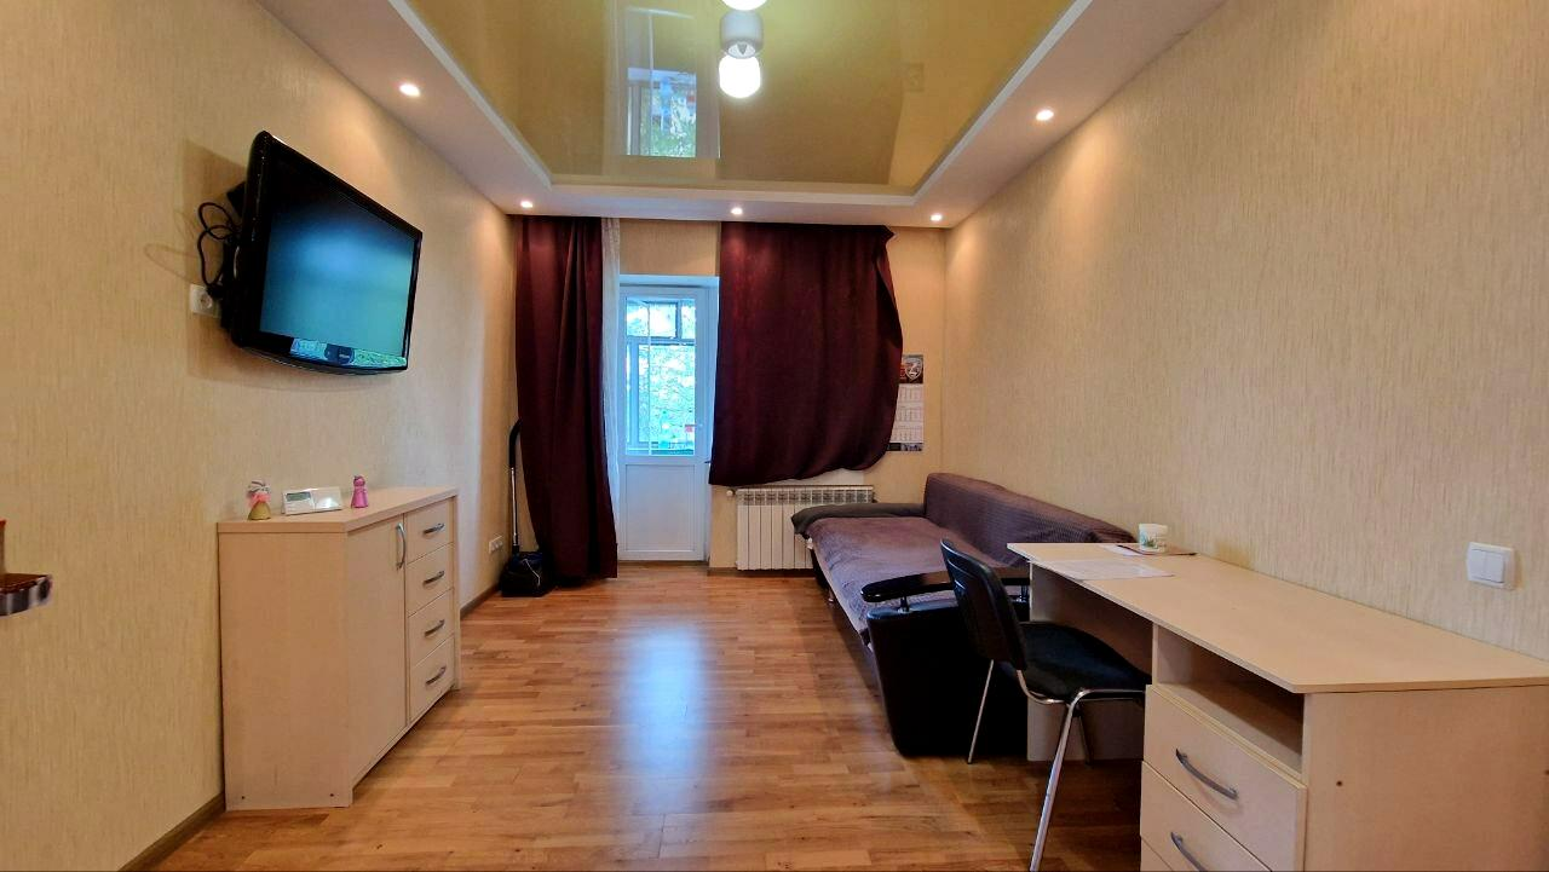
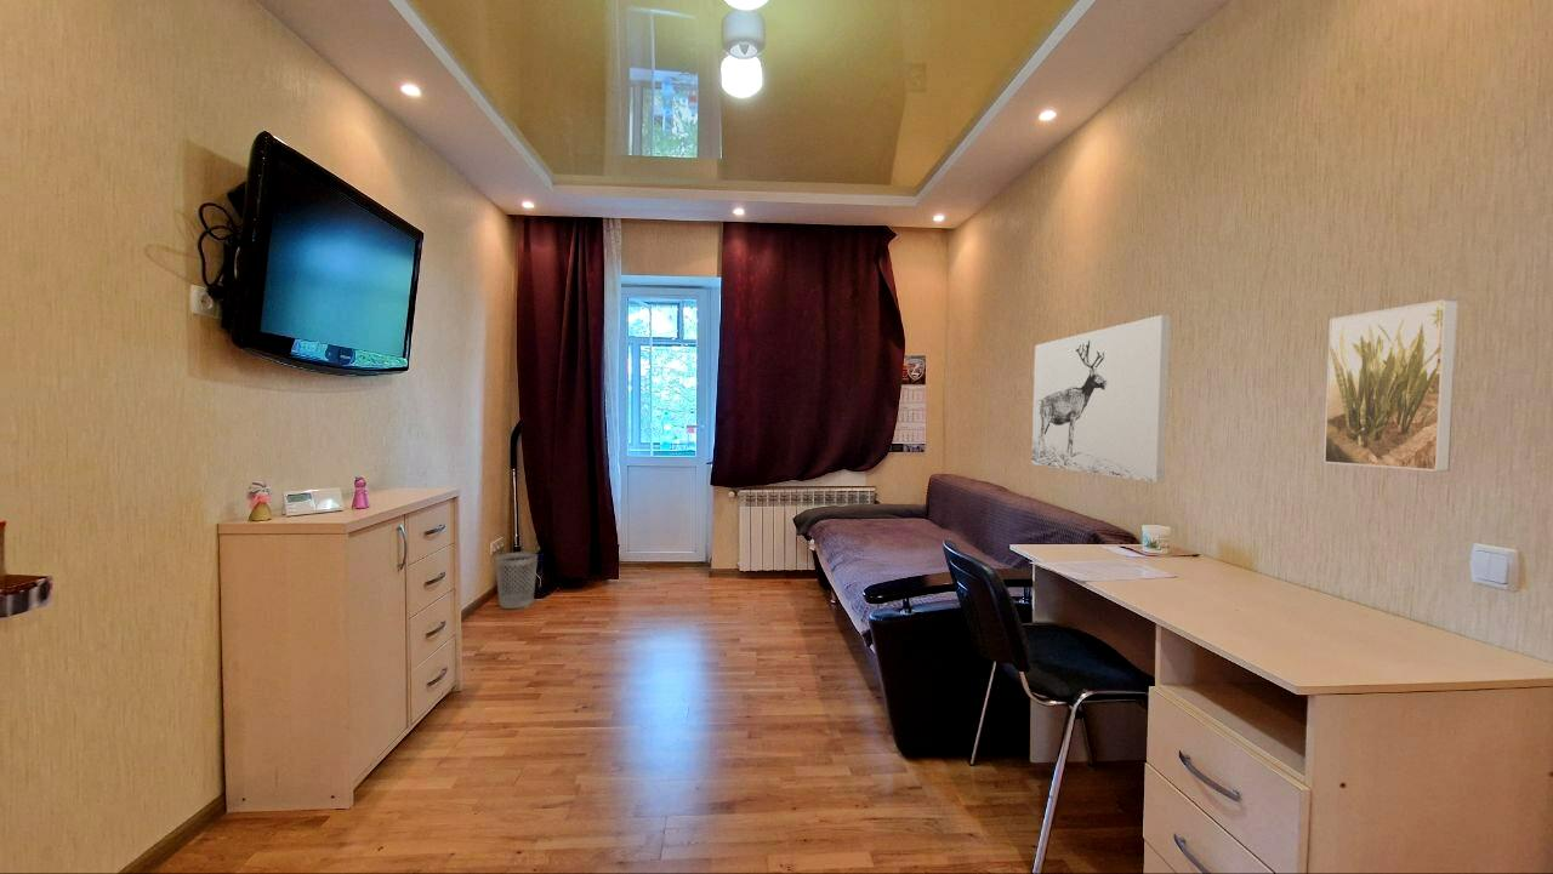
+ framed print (1384, 388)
+ wall art (1088, 402)
+ wastebasket (516, 579)
